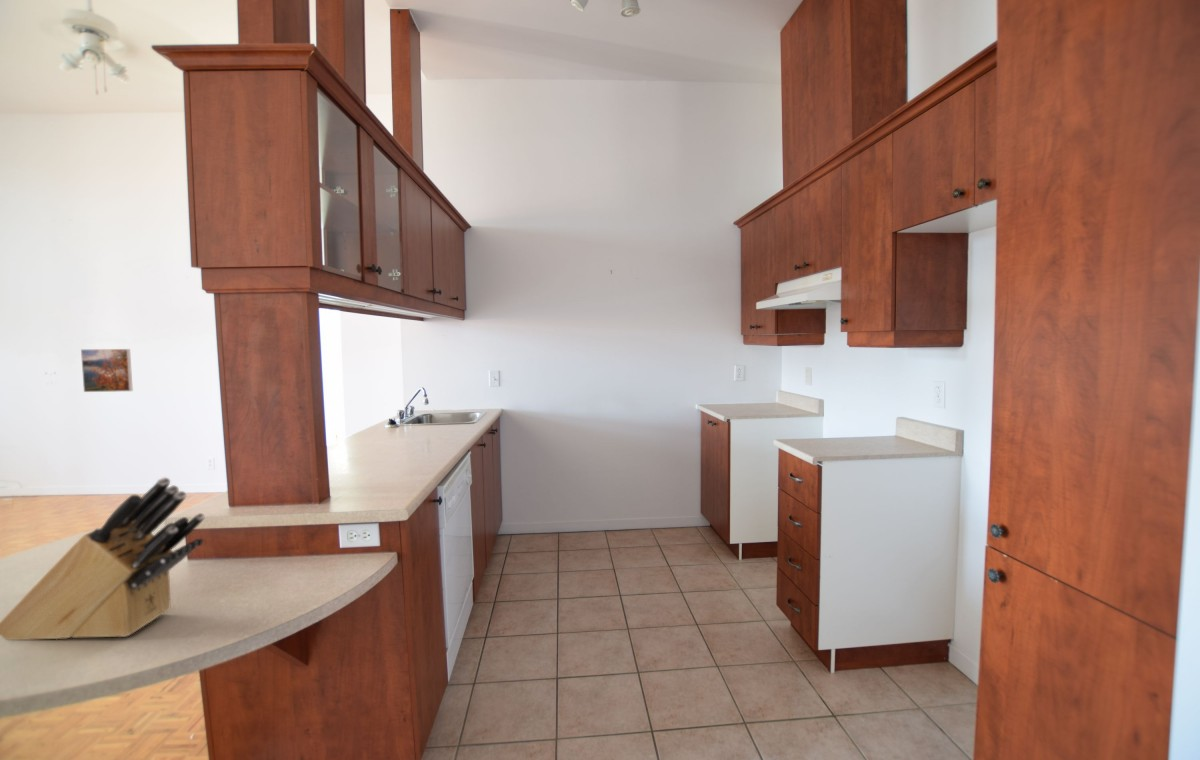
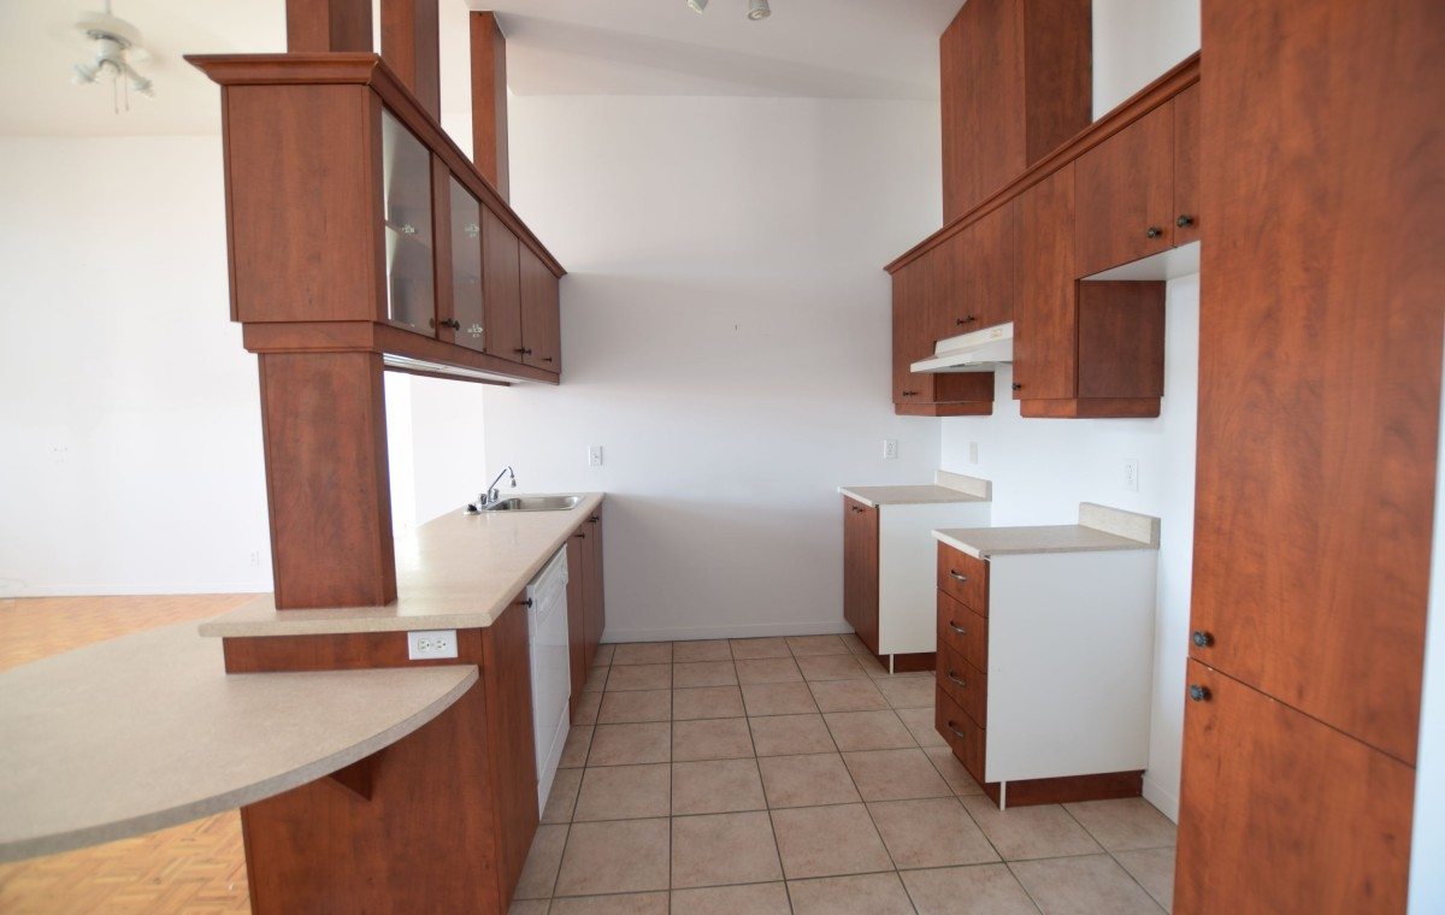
- knife block (105, 554)
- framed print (107, 370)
